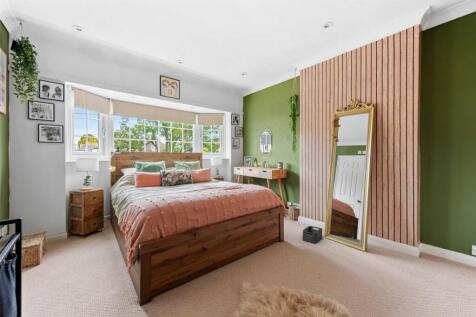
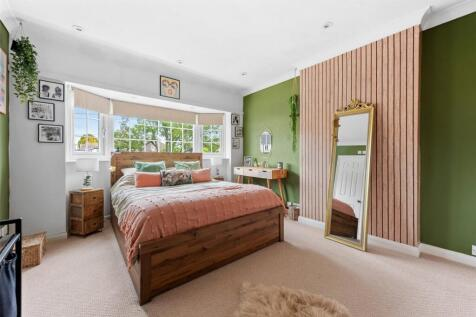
- storage bin (312, 234)
